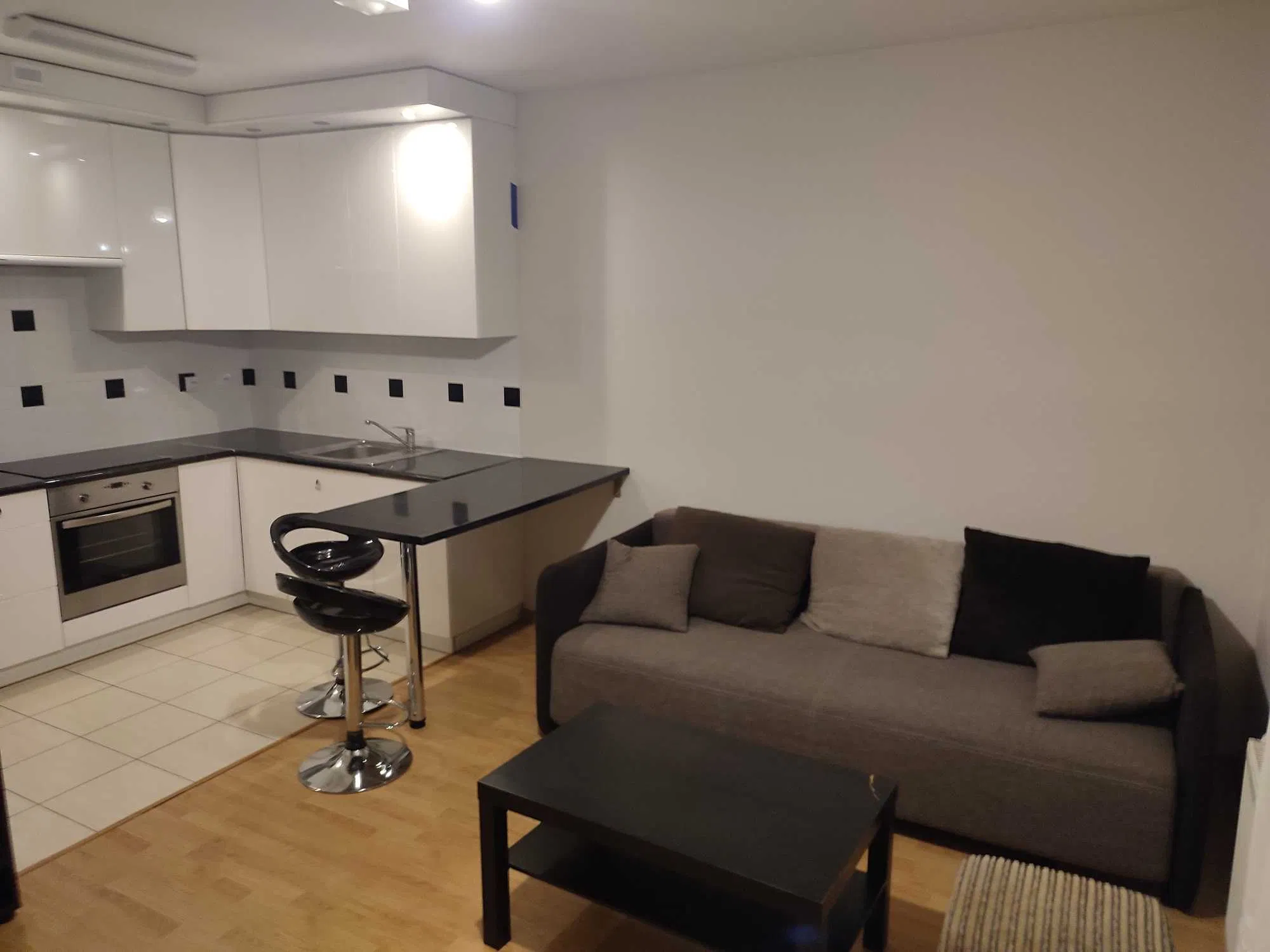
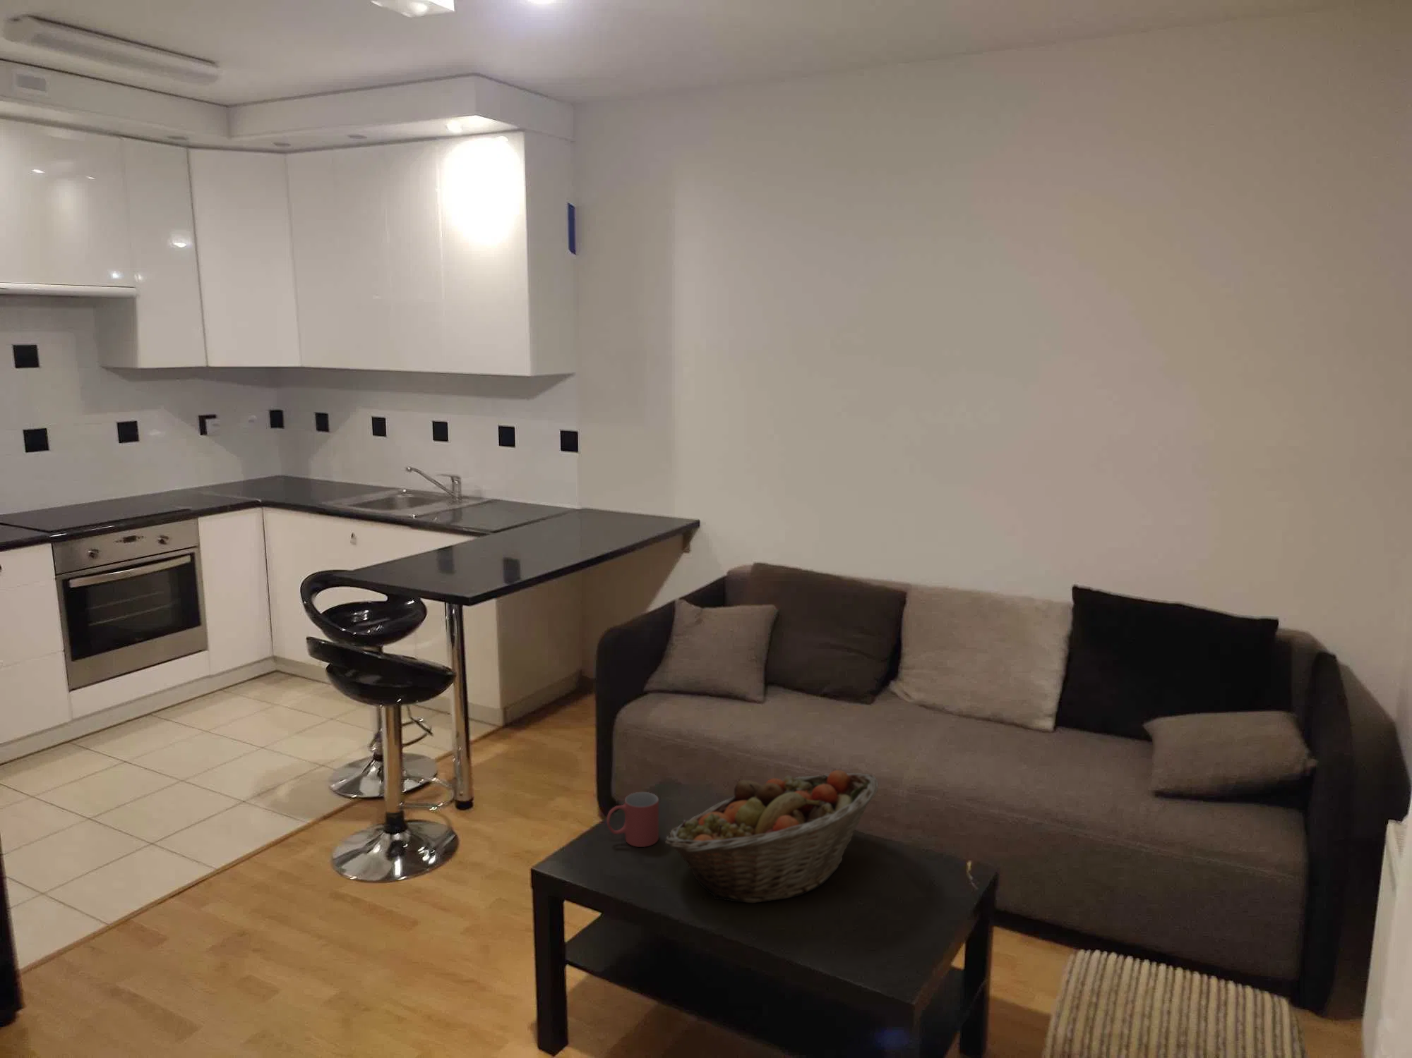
+ mug (633, 820)
+ fruit basket (775, 826)
